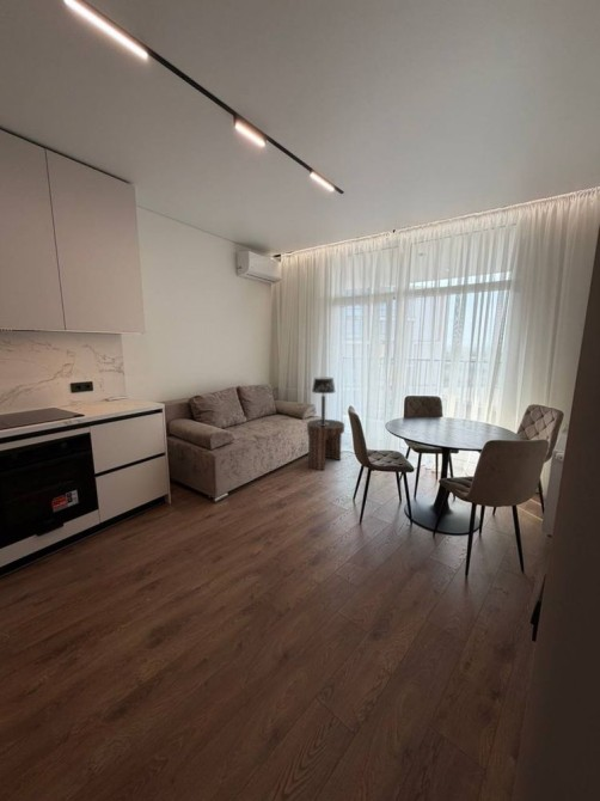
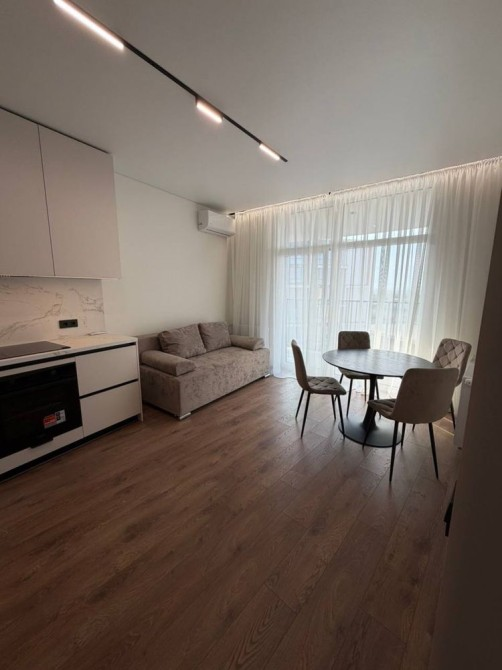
- table lamp (323, 400)
- side table (325, 444)
